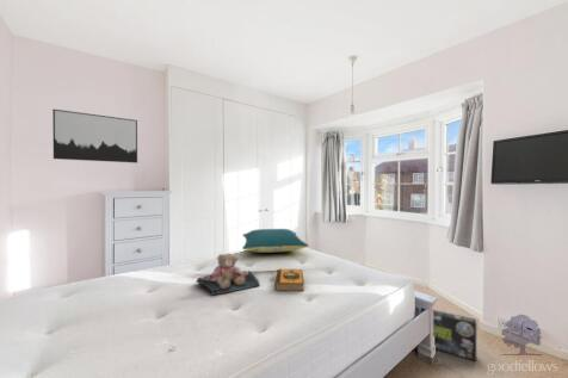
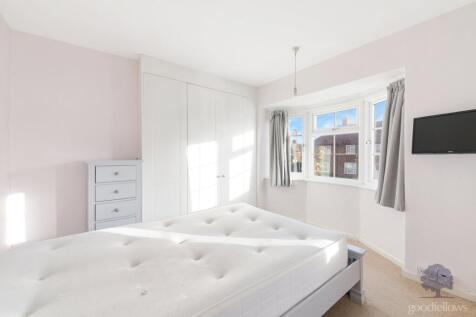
- box (447, 333)
- hardback book (289, 279)
- teddy bear (227, 268)
- wall art (98, 137)
- pillow (272, 240)
